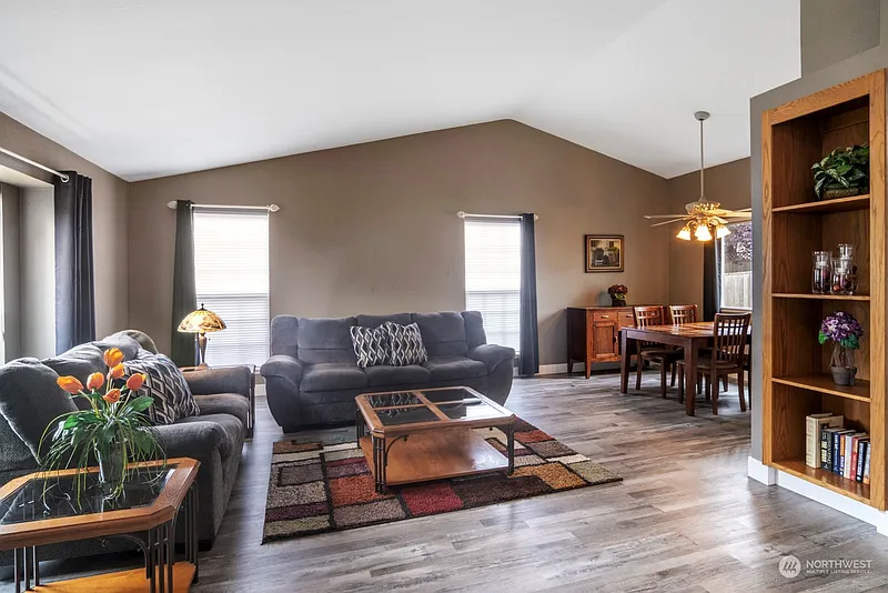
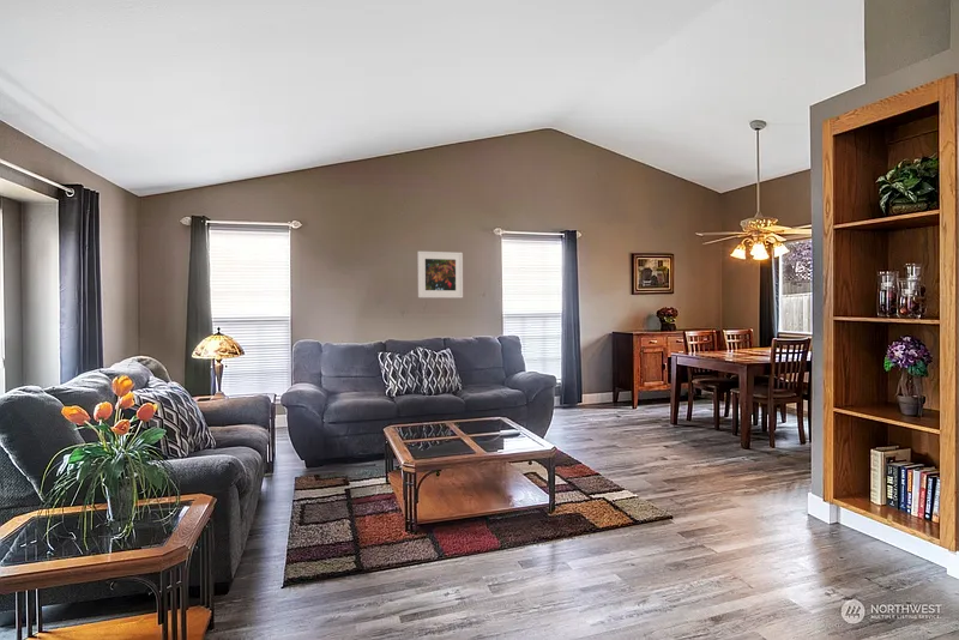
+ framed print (440, 274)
